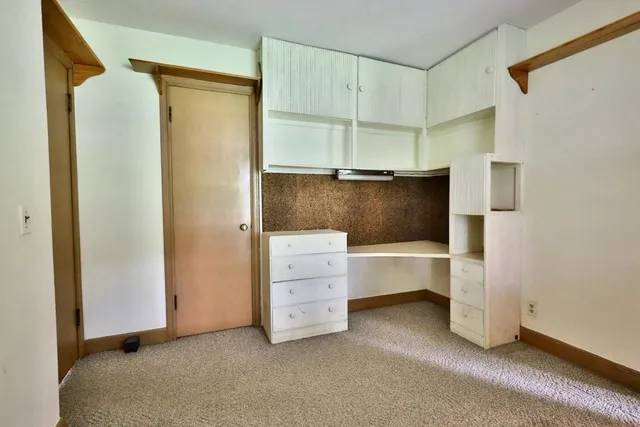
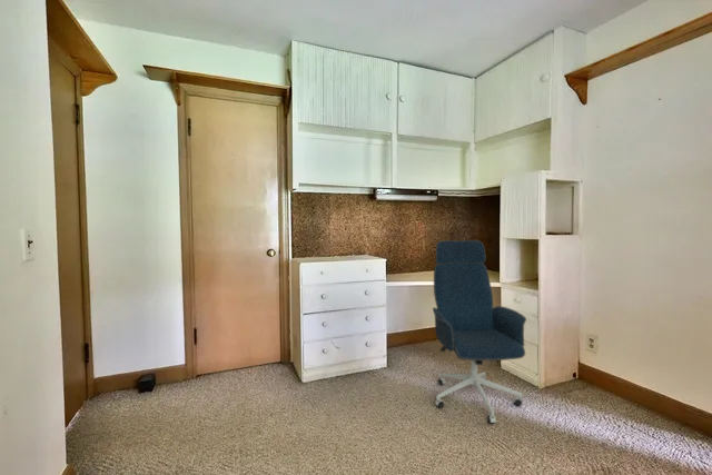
+ office chair (472, 319)
